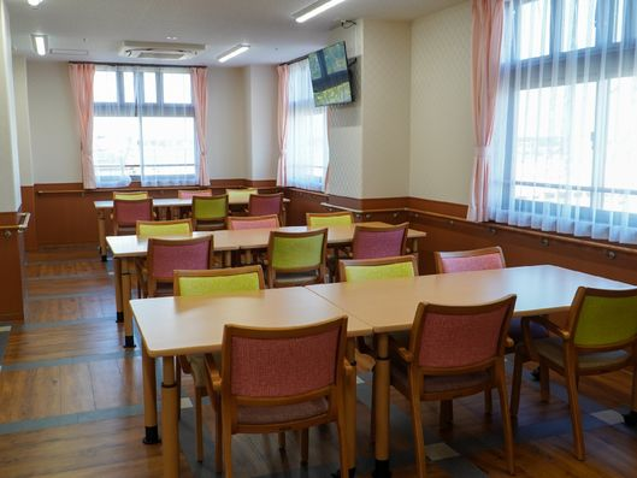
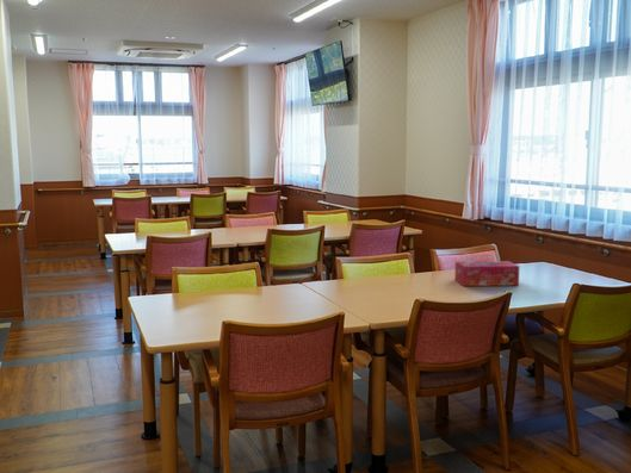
+ tissue box (485, 273)
